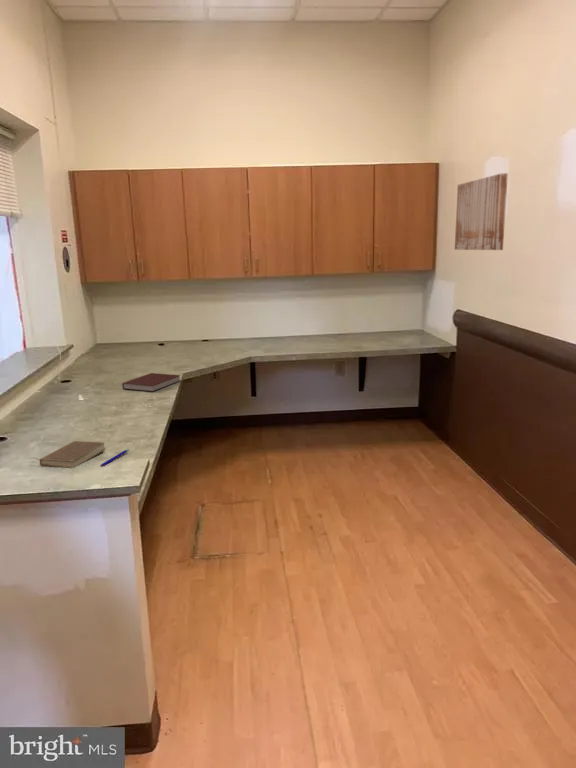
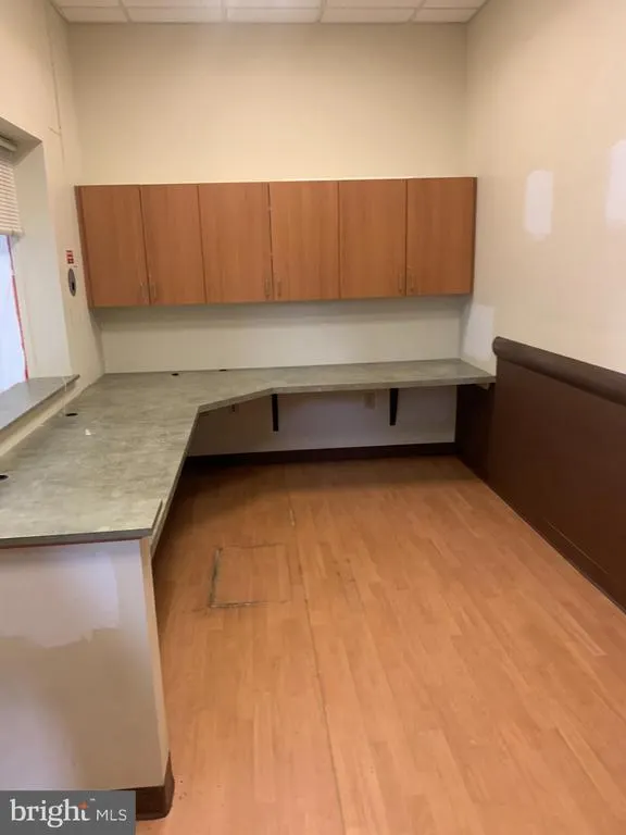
- wall art (478, 215)
- notebook (152, 381)
- pen (115, 457)
- book (67, 453)
